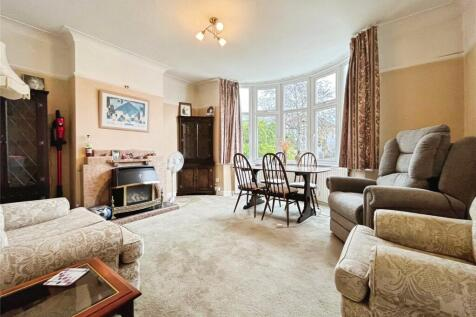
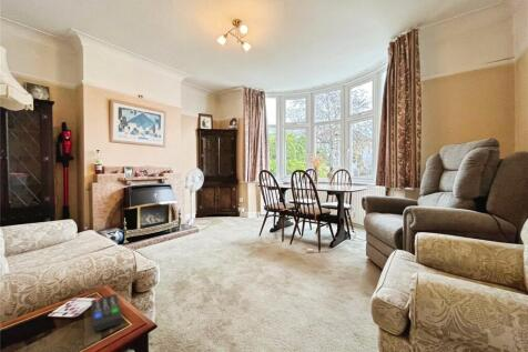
+ remote control (105, 310)
